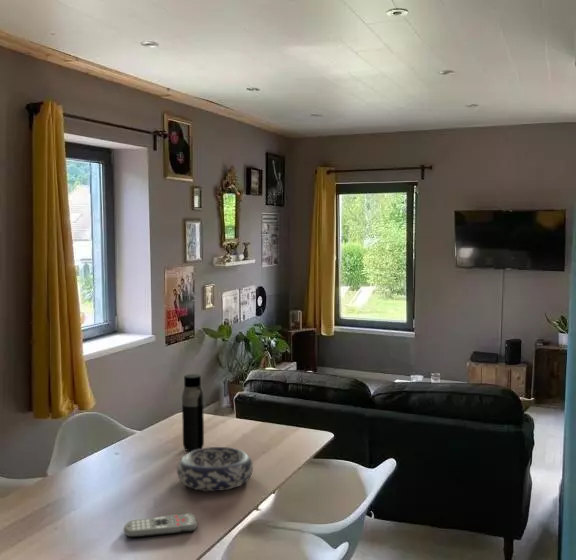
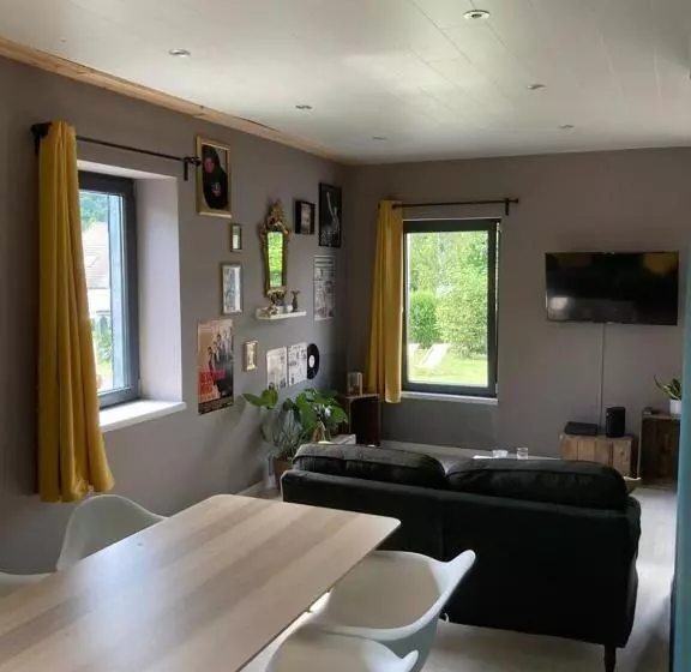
- remote control (160, 525)
- decorative bowl (215, 468)
- water bottle (192, 412)
